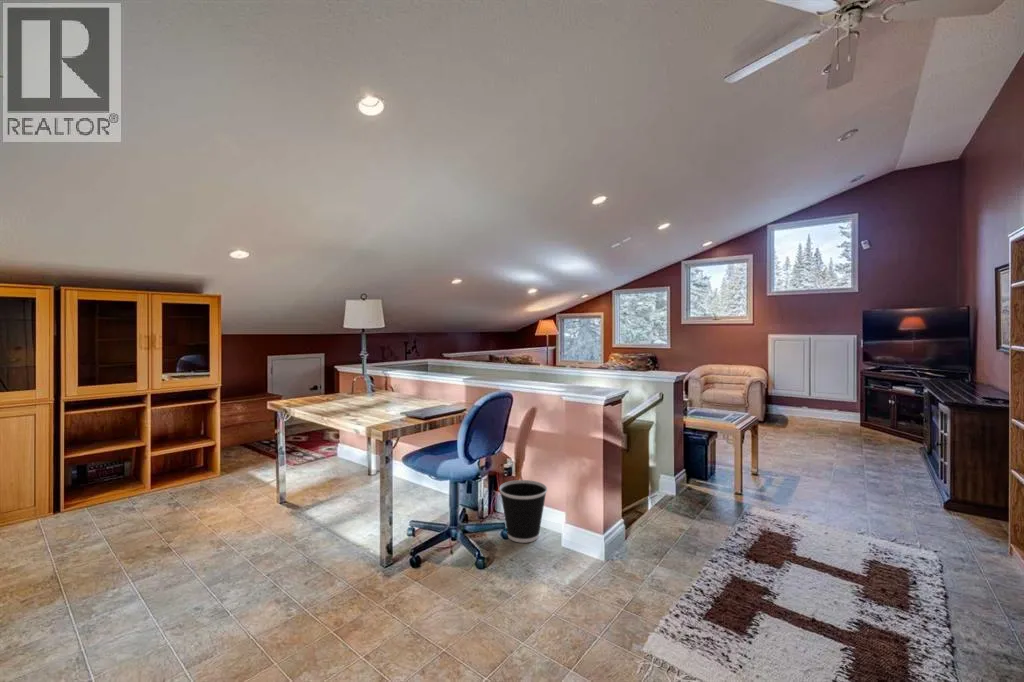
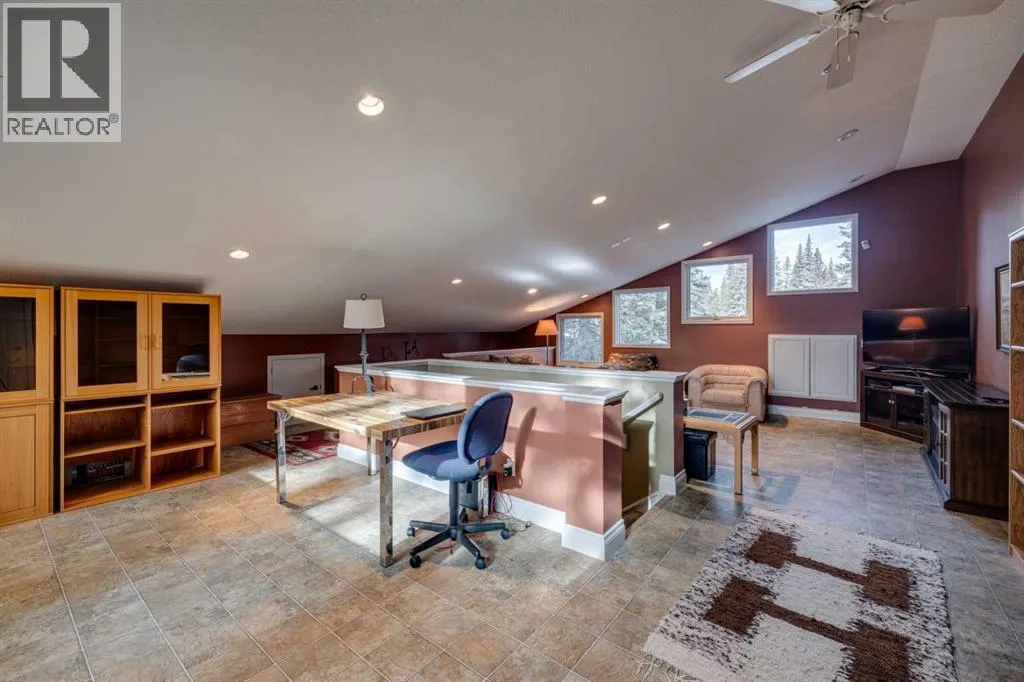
- wastebasket (523, 511)
